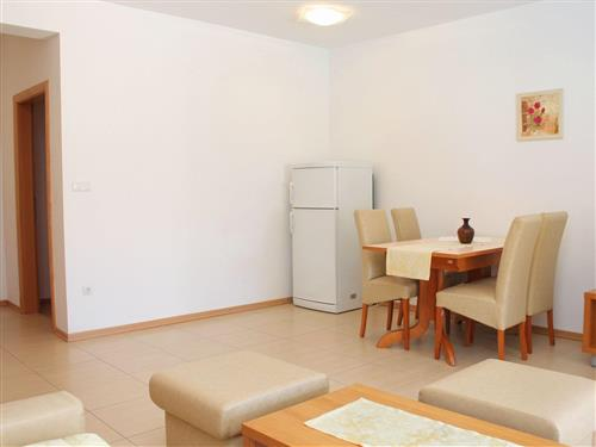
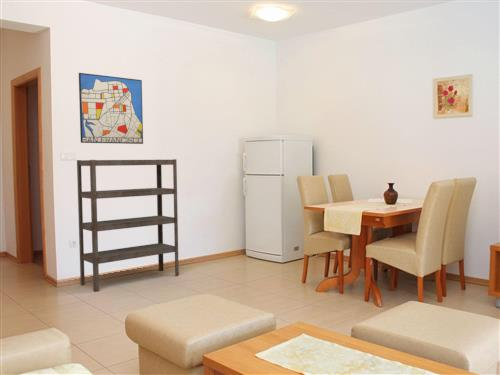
+ wall art (112, 110)
+ shelving unit (129, 220)
